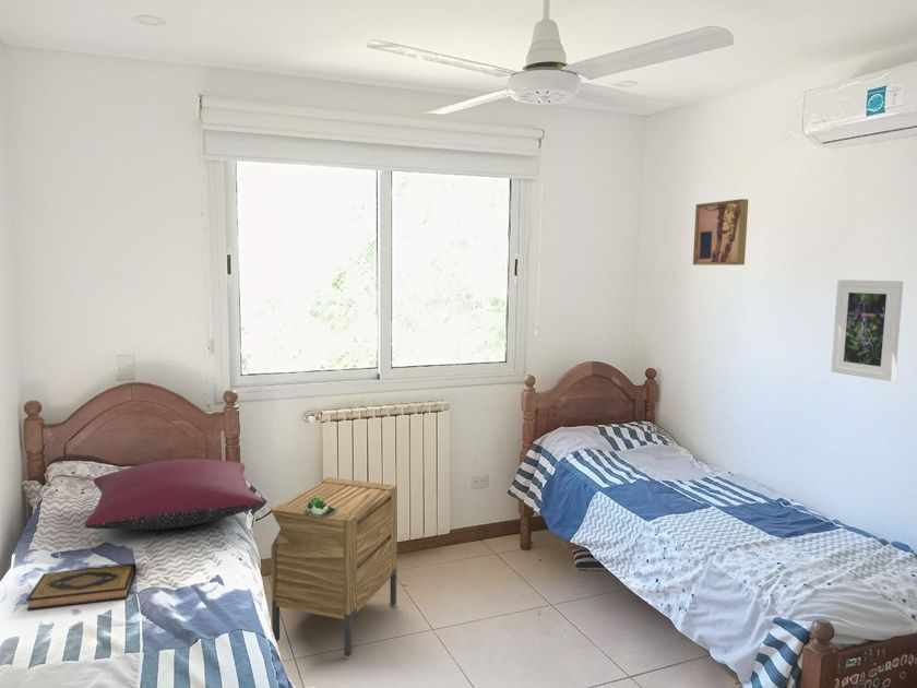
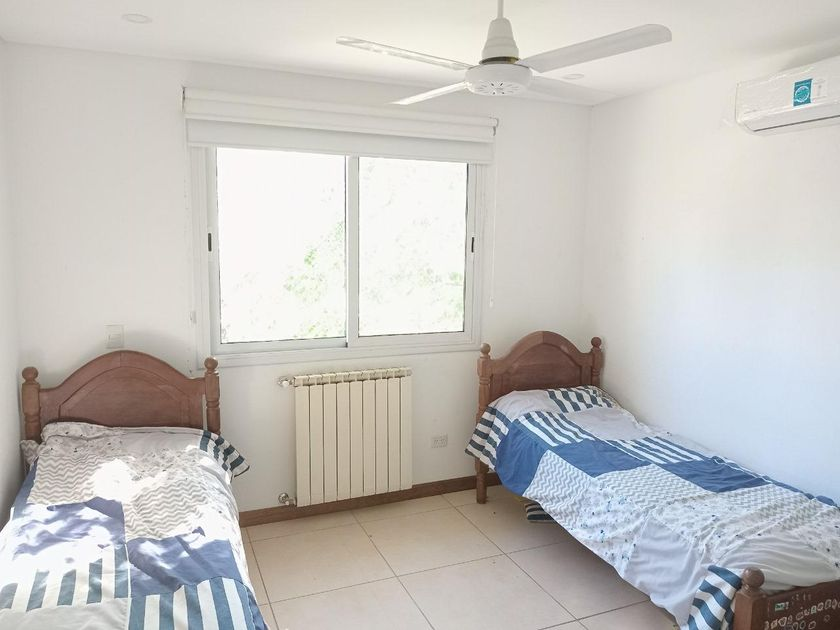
- hardback book (84, 584)
- nightstand (337, 560)
- succulent plant (321, 503)
- wall art (718, 233)
- pillow (175, 490)
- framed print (865, 329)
